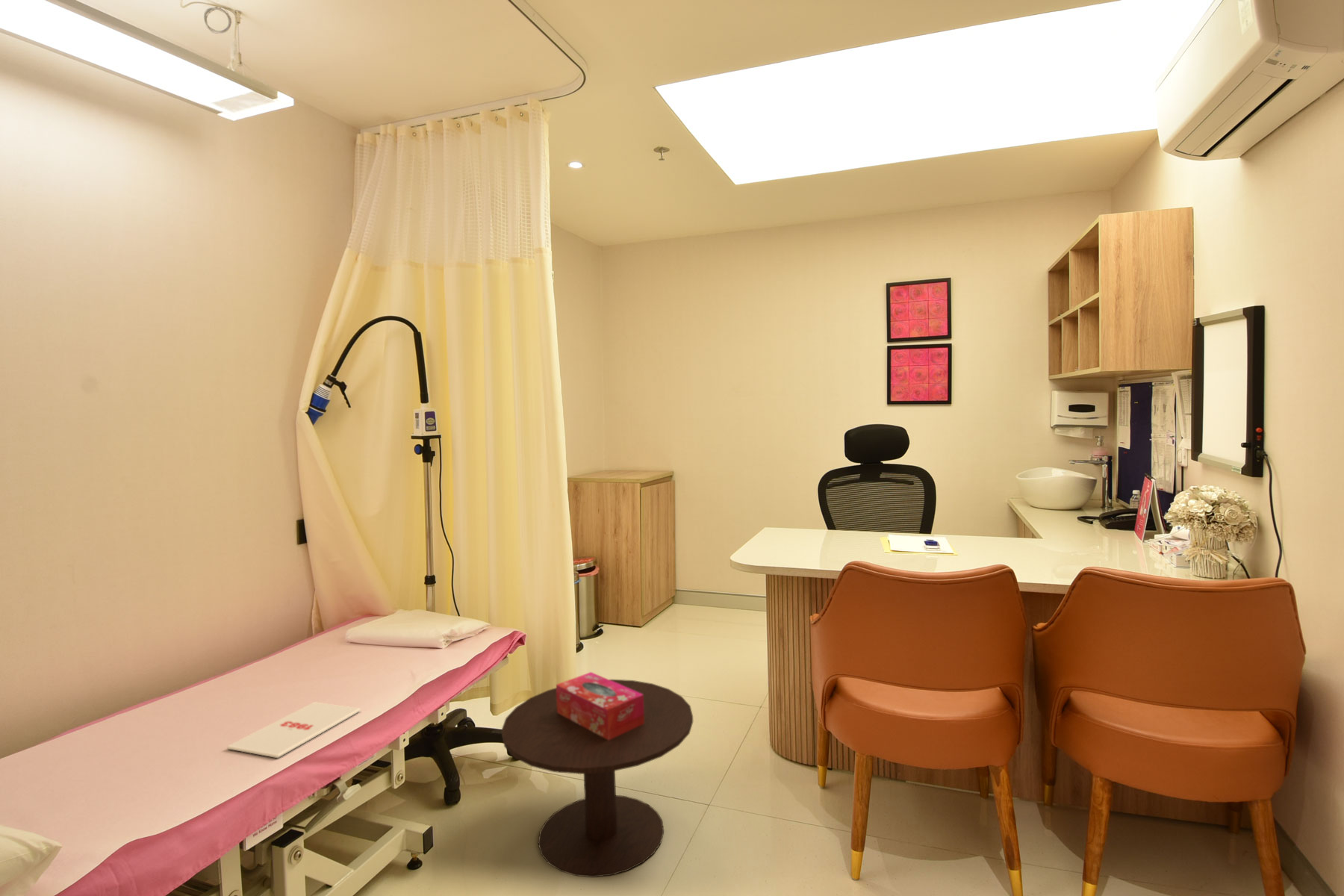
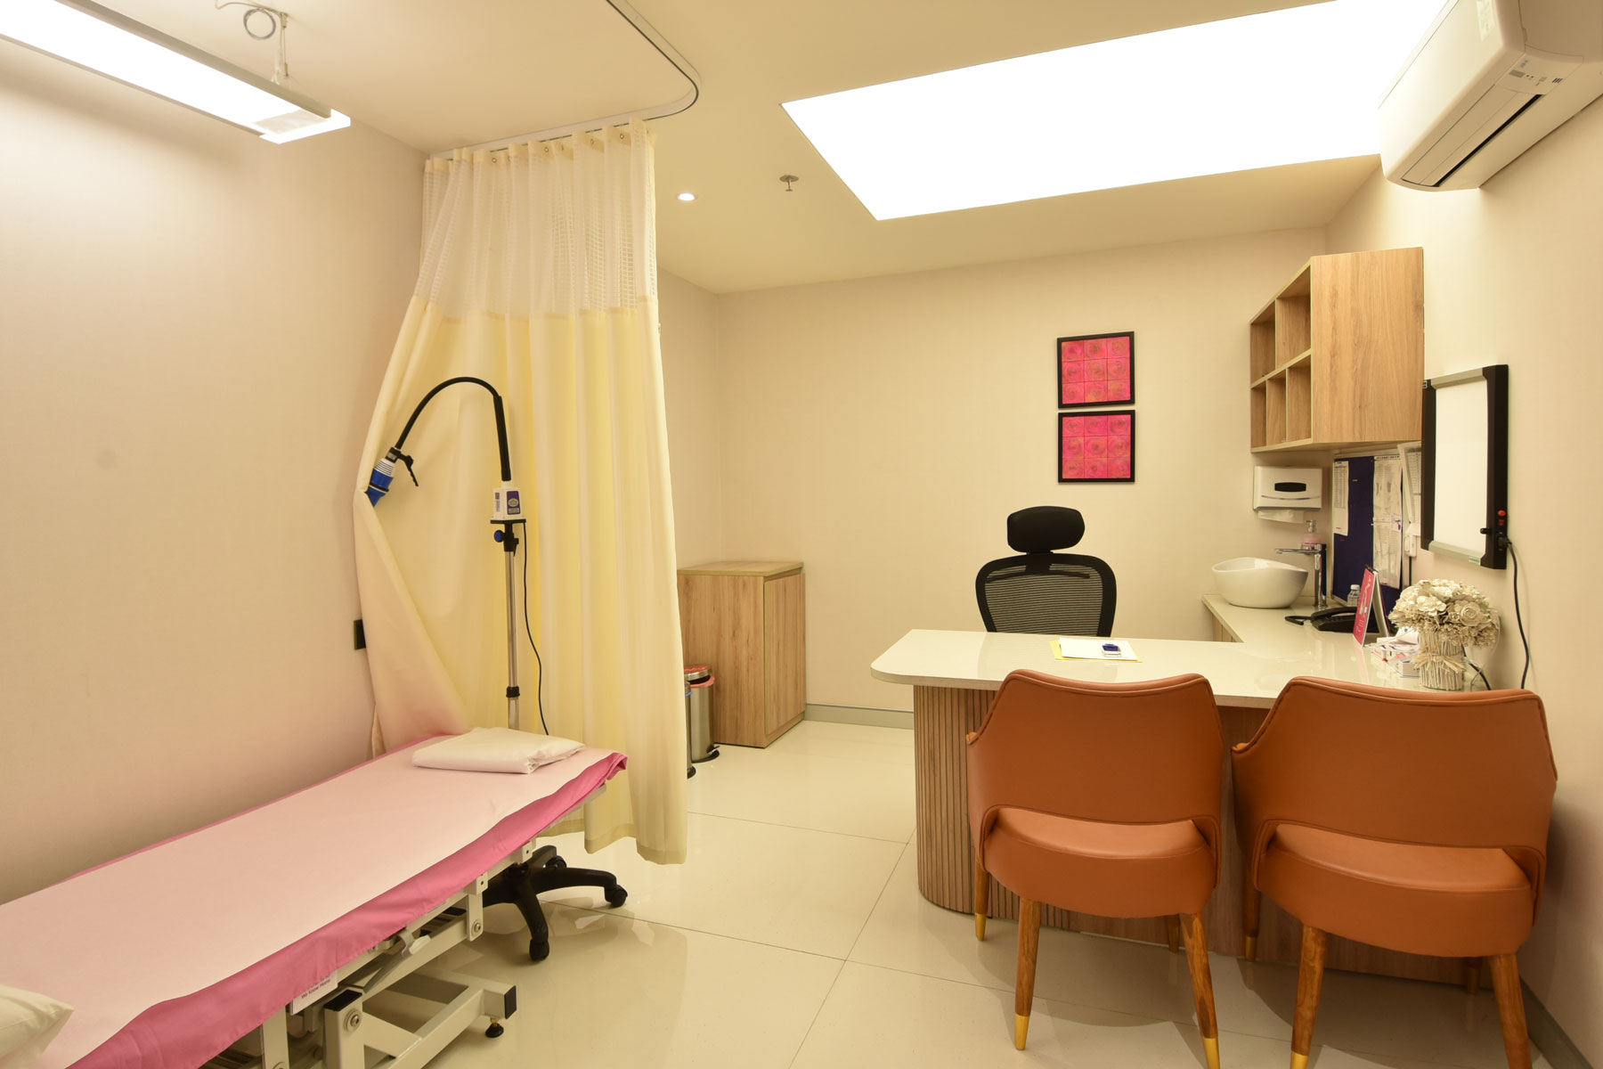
- side table (600, 774)
- magazine (297, 727)
- tissue box (599, 703)
